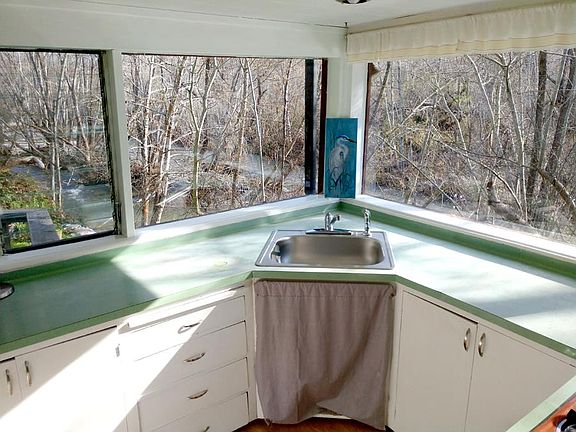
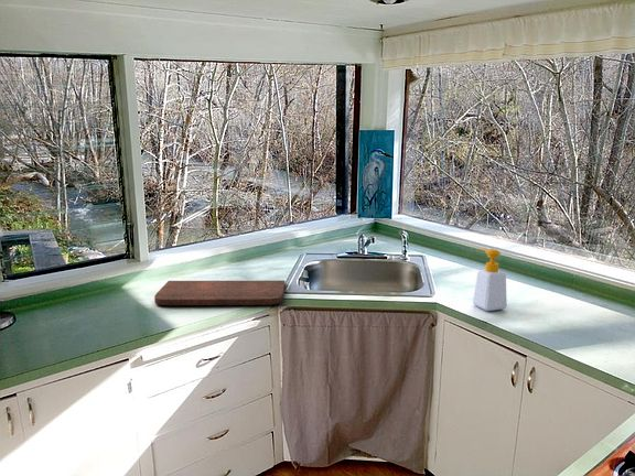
+ cutting board (222, 292)
+ soap bottle (487, 277)
